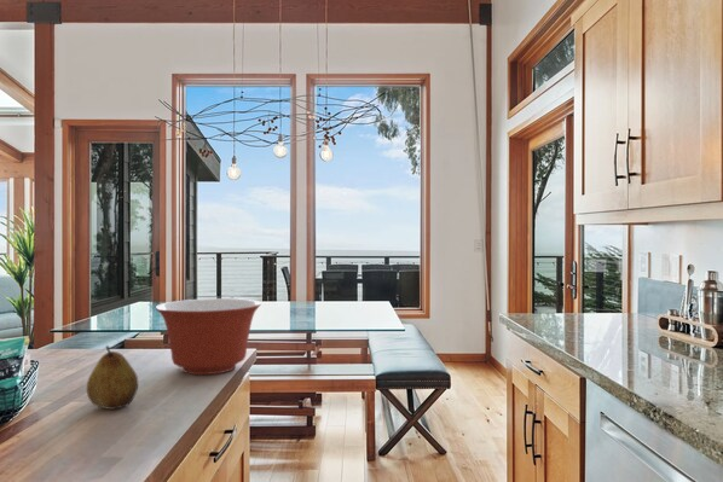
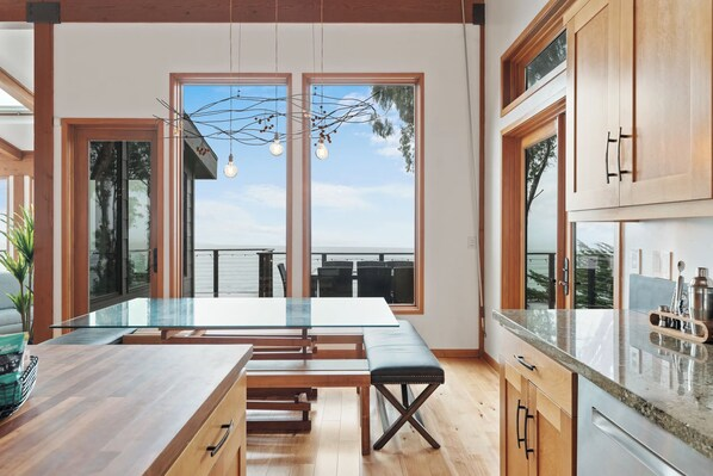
- mixing bowl (209, 336)
- fruit (112, 373)
